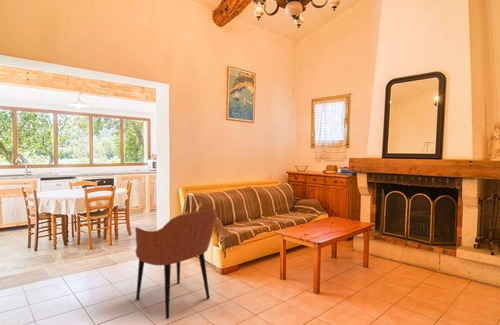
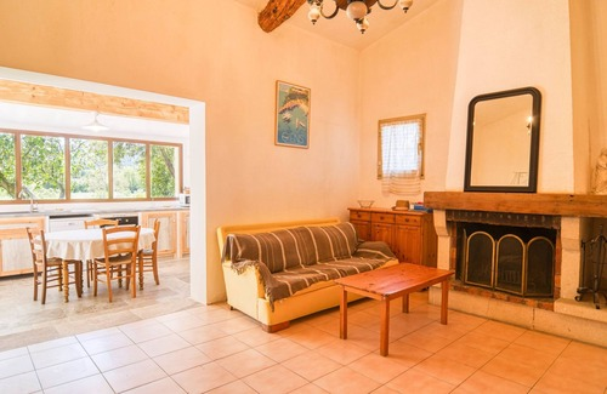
- armchair (176, 253)
